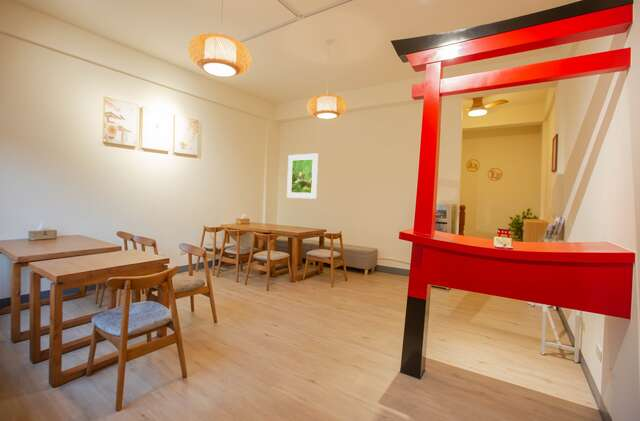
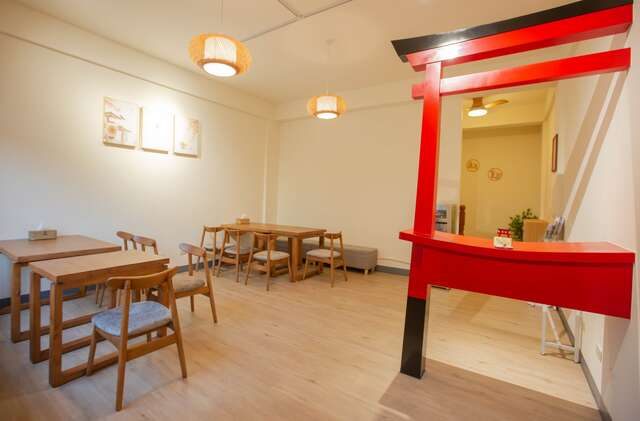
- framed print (301, 176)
